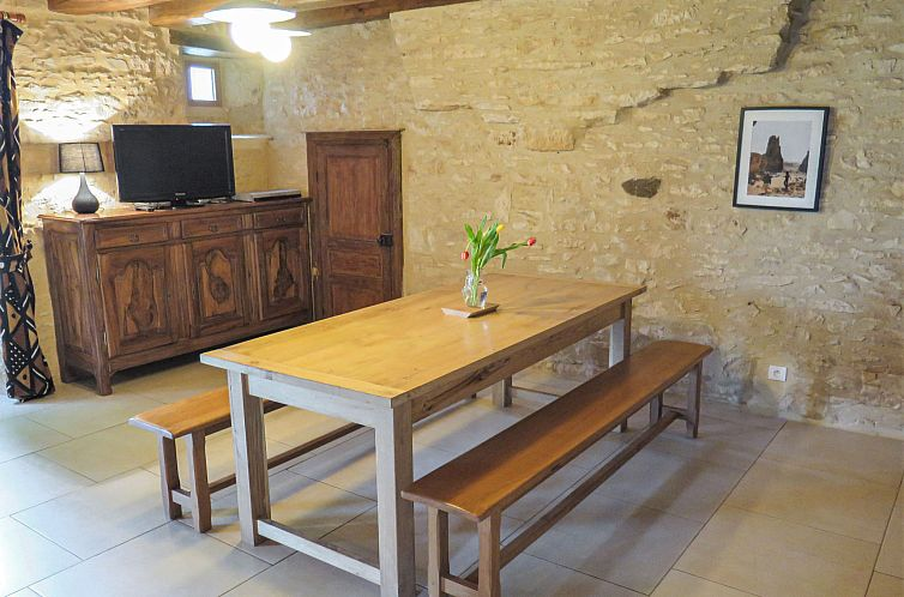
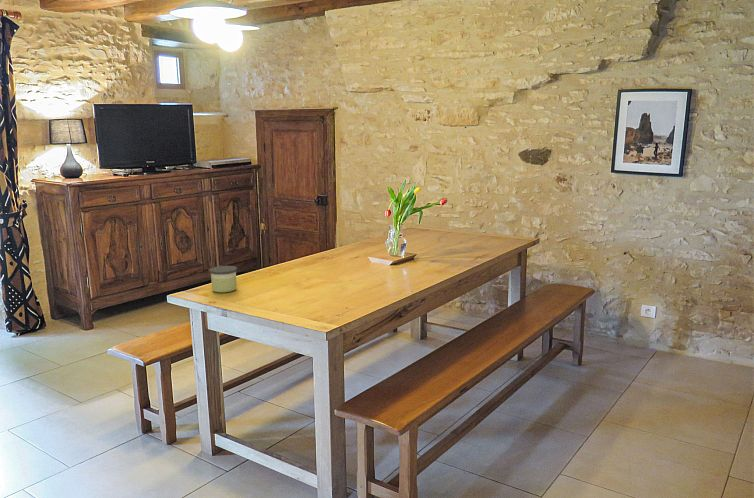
+ candle (223, 279)
